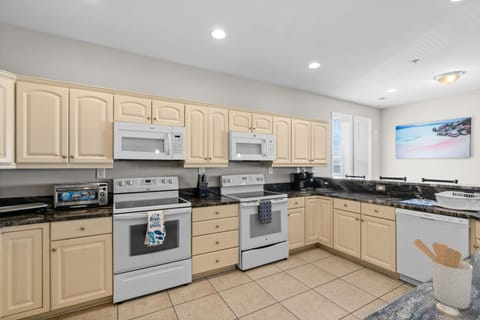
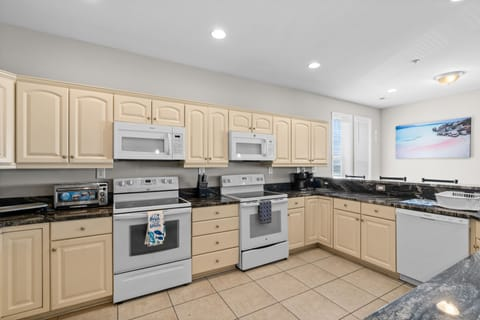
- utensil holder (440, 270)
